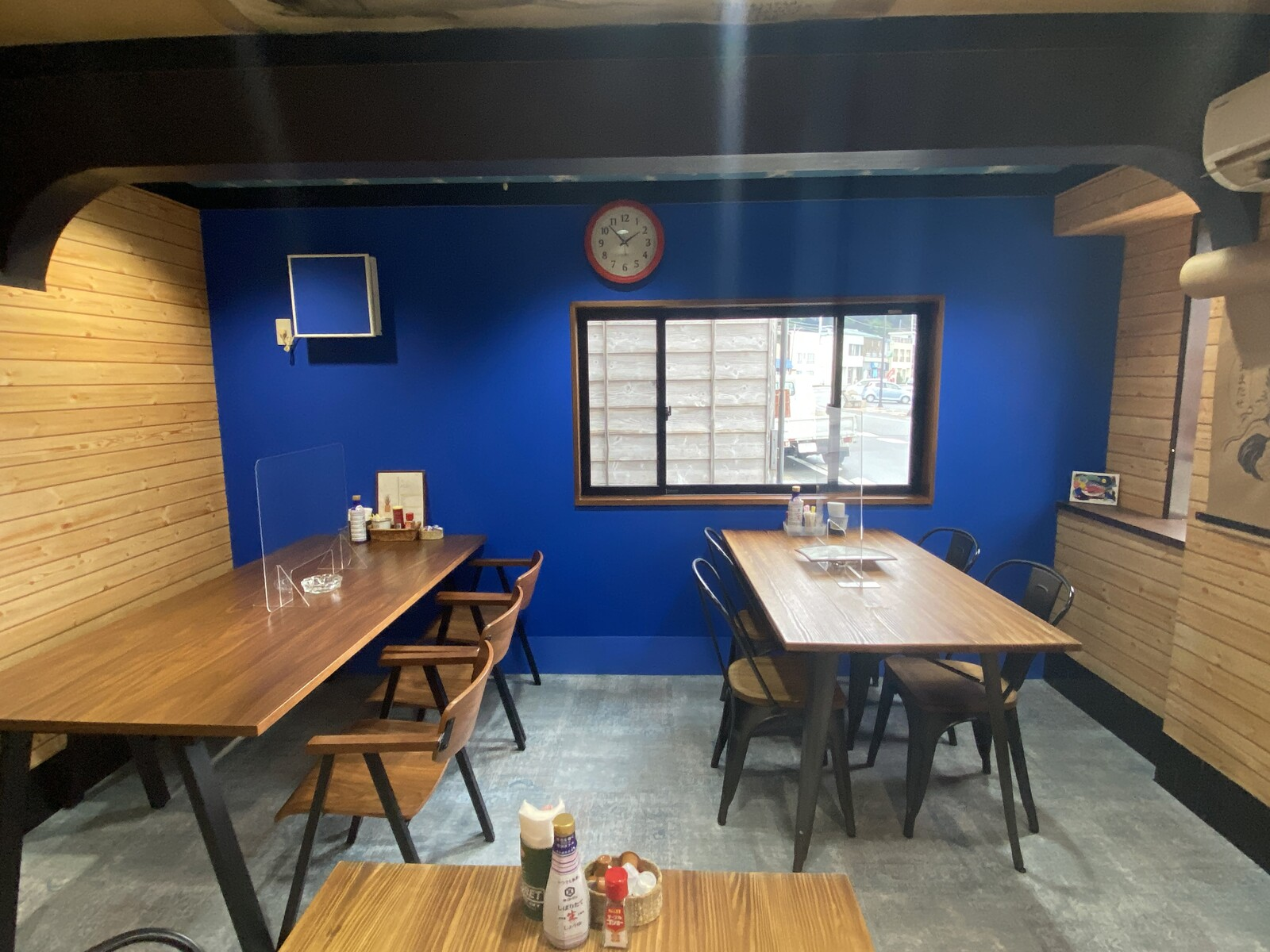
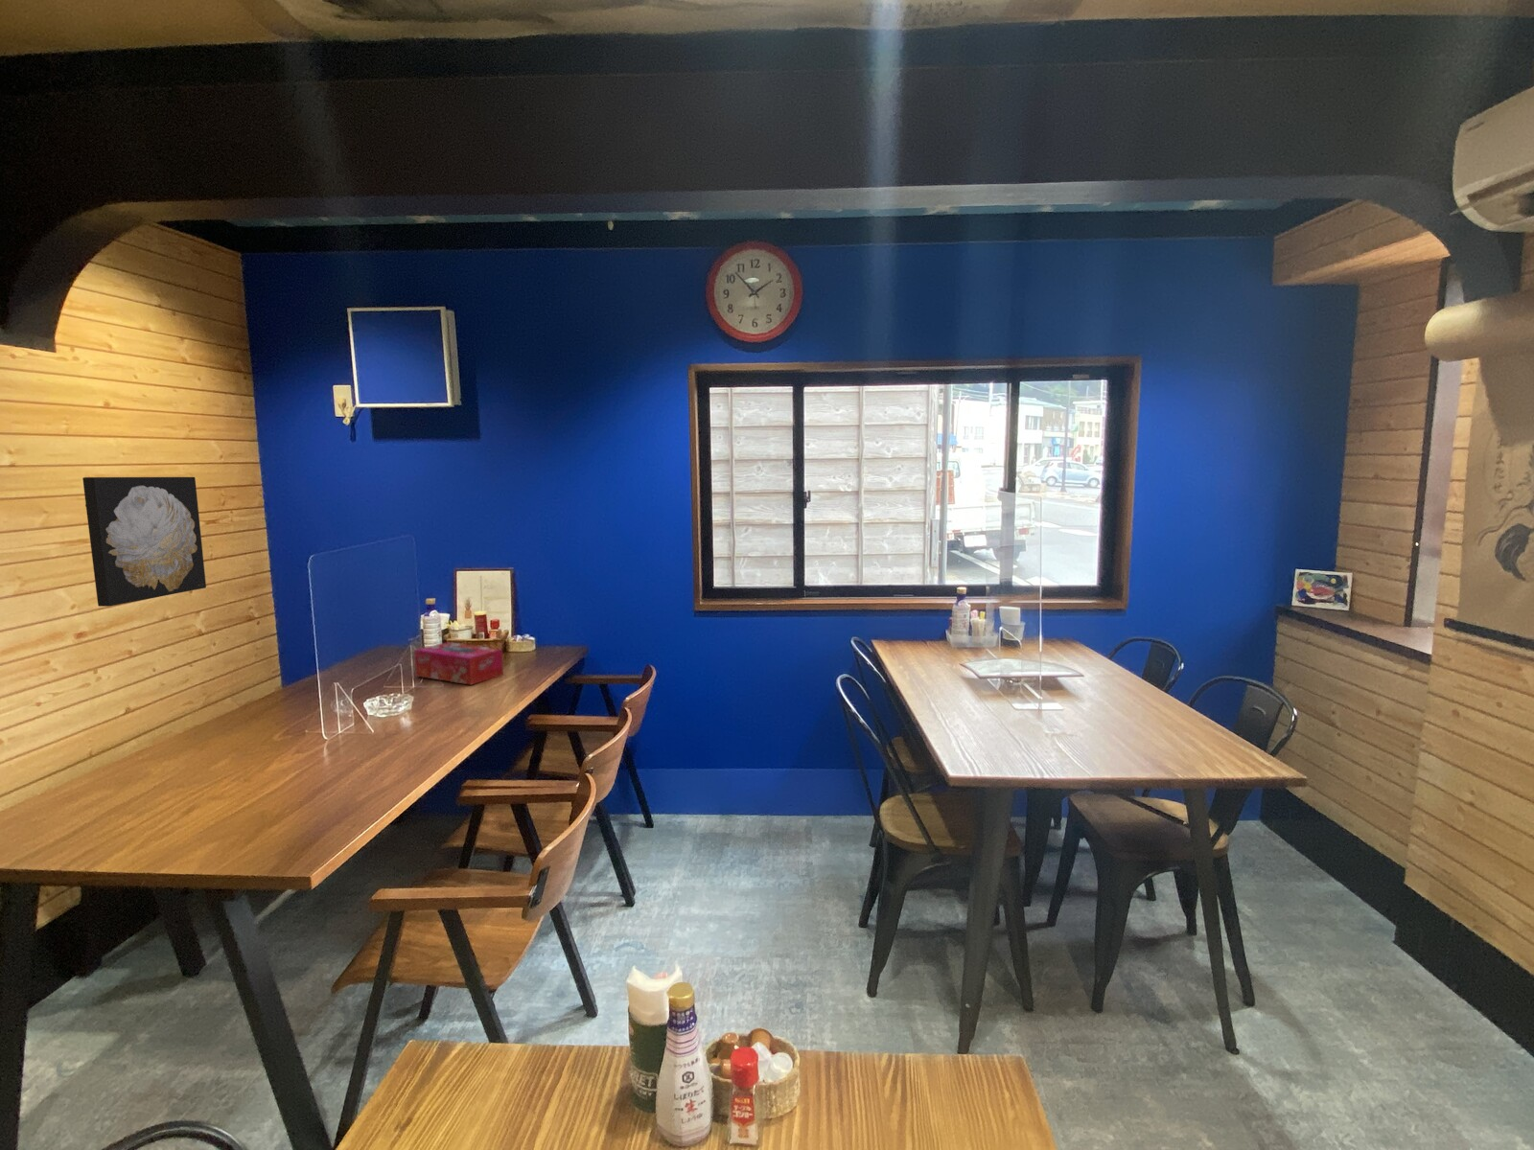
+ tissue box (458, 662)
+ wall art (149, 536)
